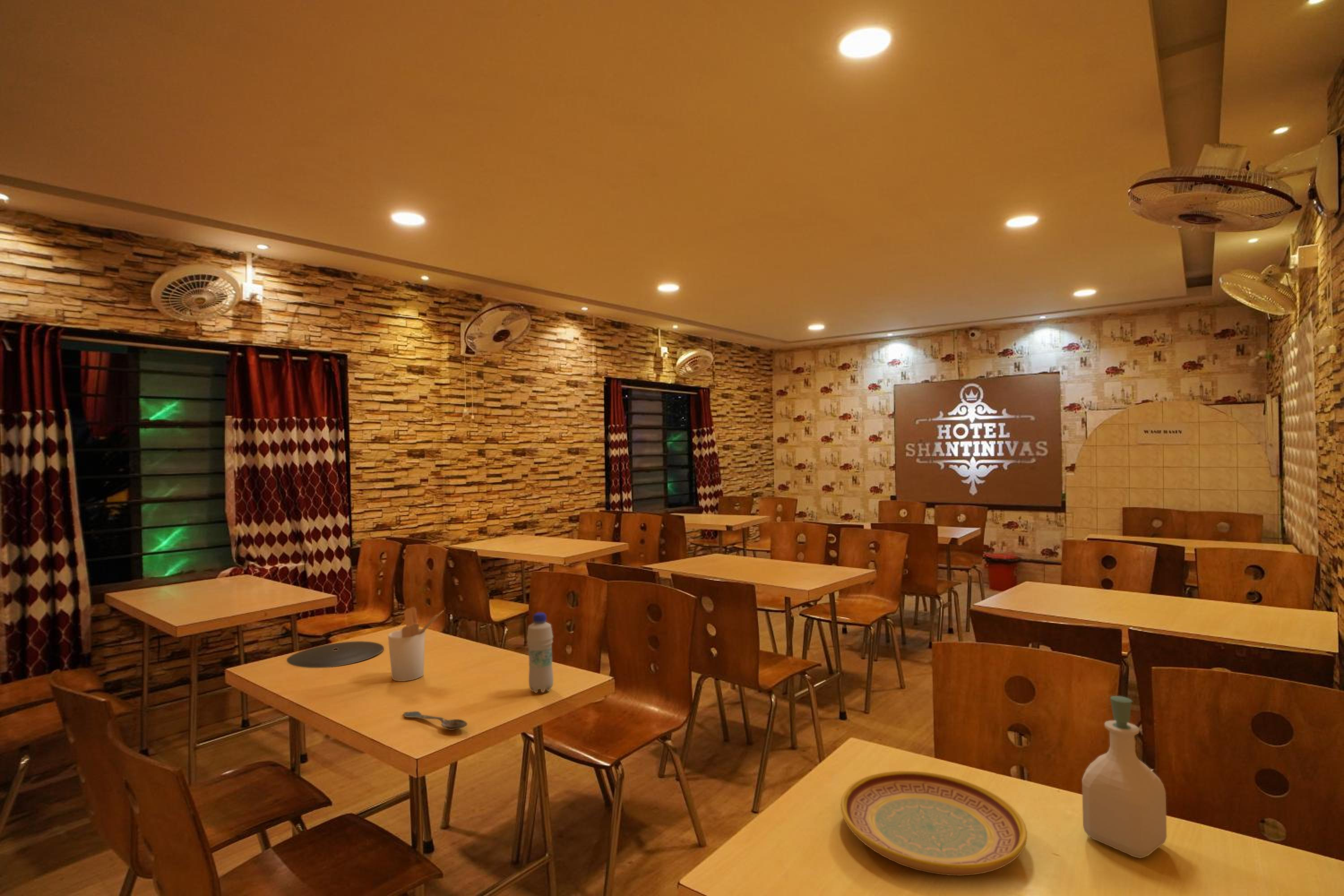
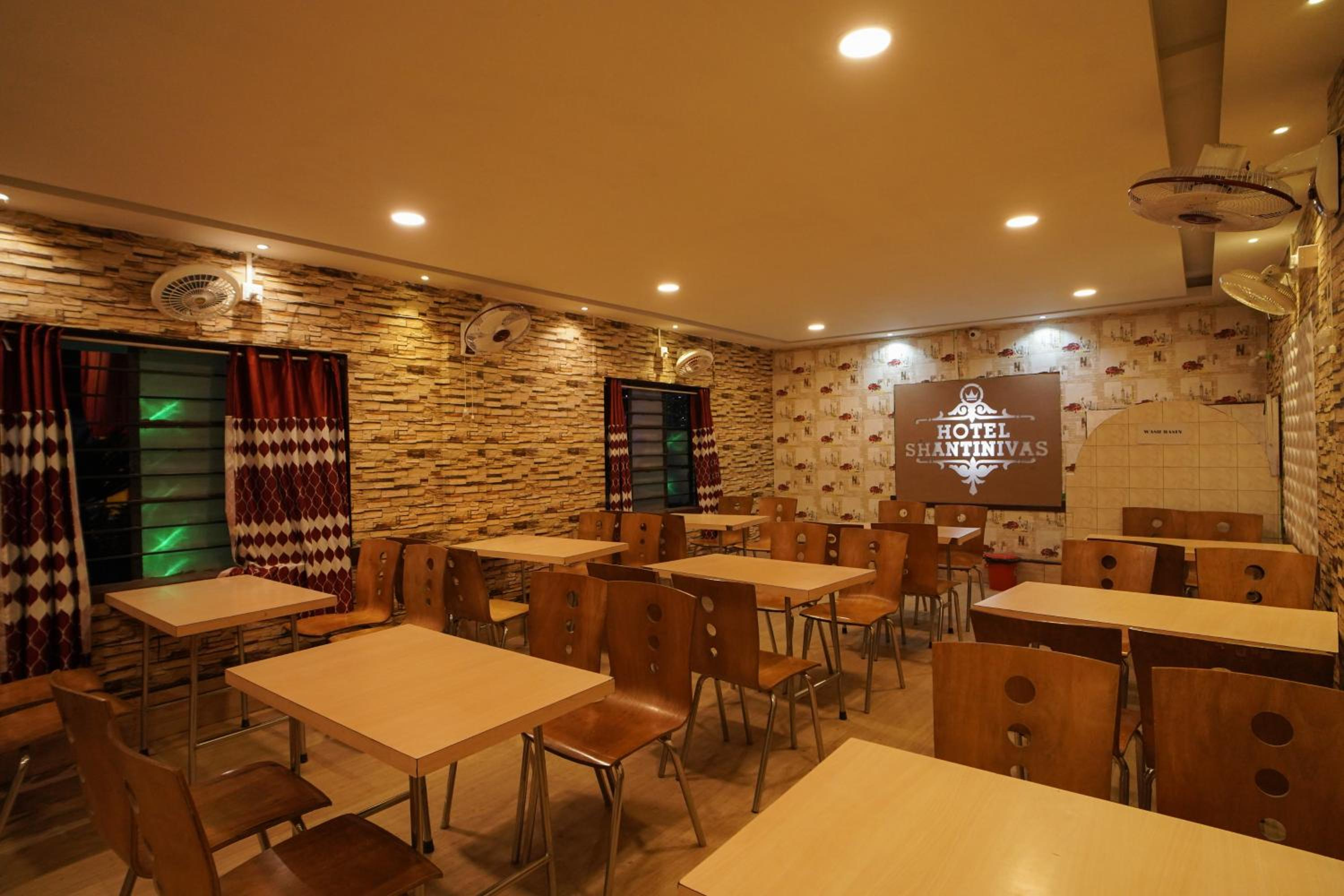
- soap bottle (1122, 769)
- plate (336, 651)
- bottle (540, 651)
- plate (930, 823)
- utensil holder (417, 643)
- spoon (434, 719)
